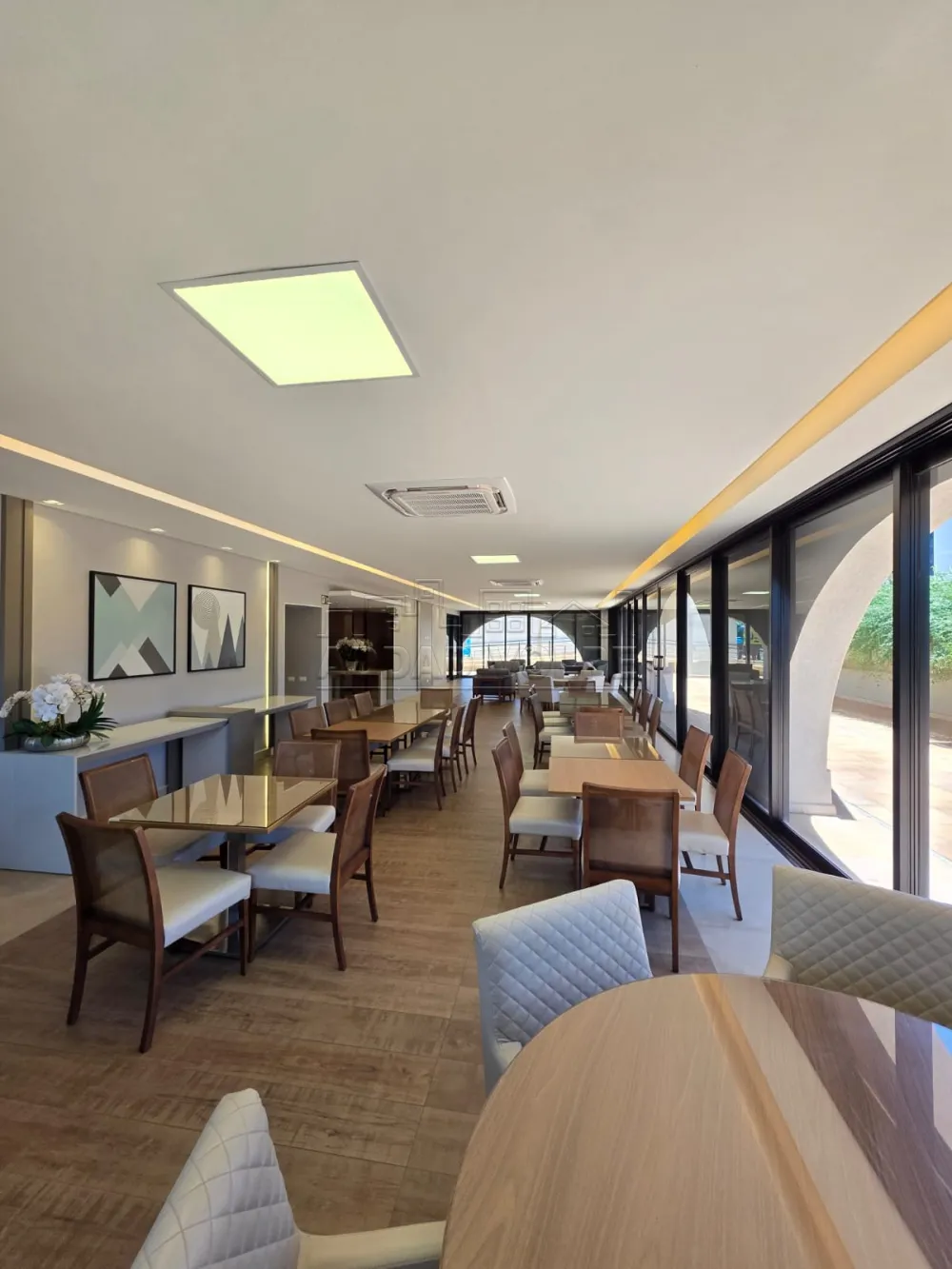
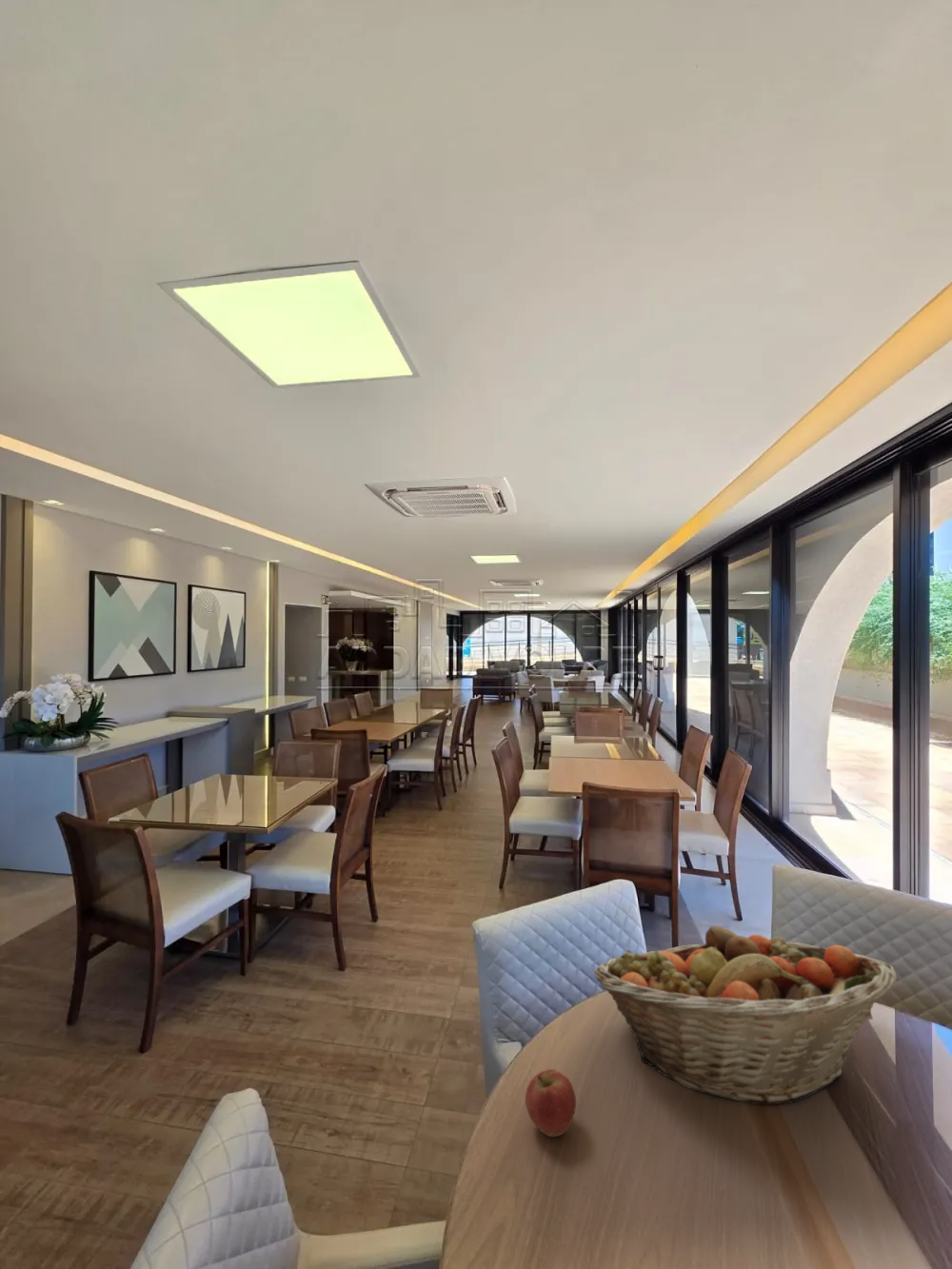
+ fruit basket (737, 992)
+ apple (550, 1100)
